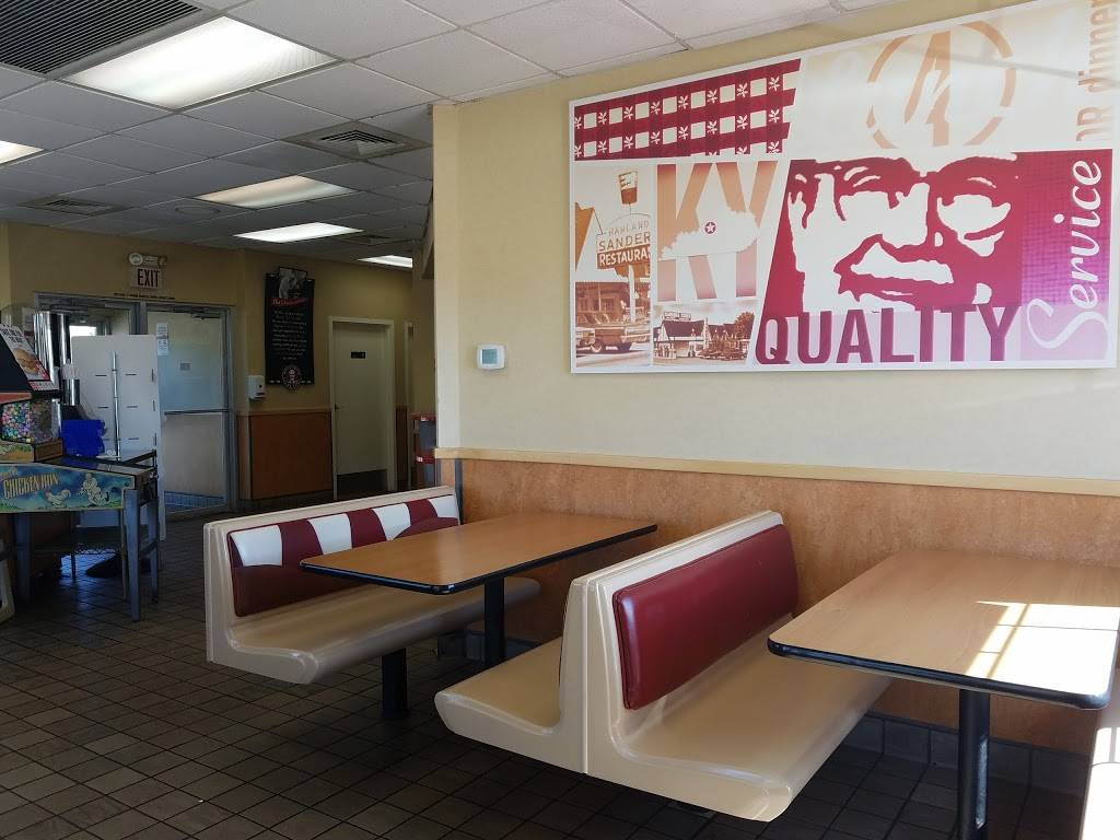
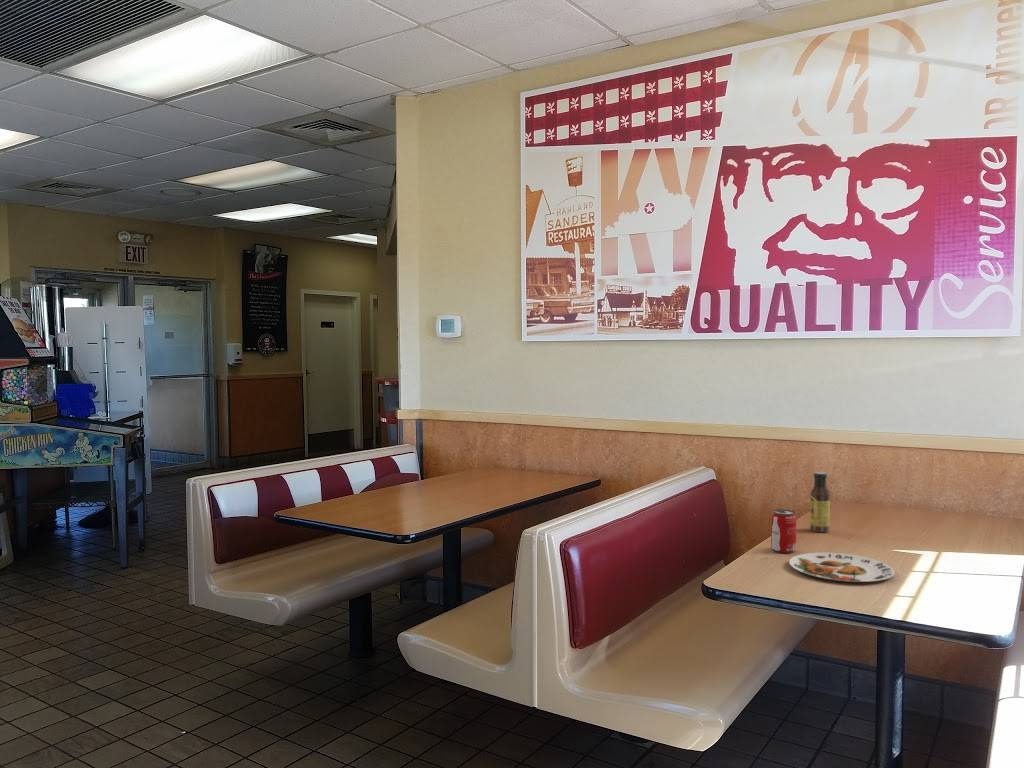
+ sauce bottle (820, 501)
+ plate (840, 567)
+ beverage can (783, 530)
